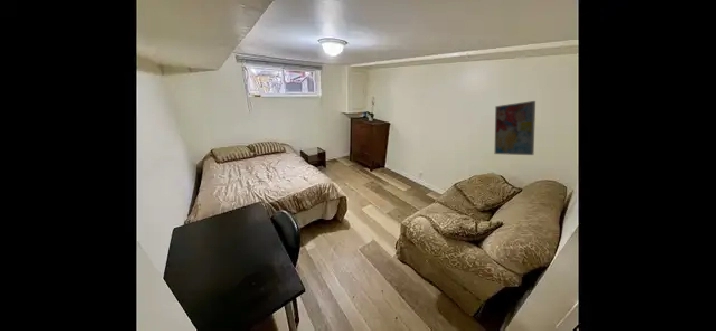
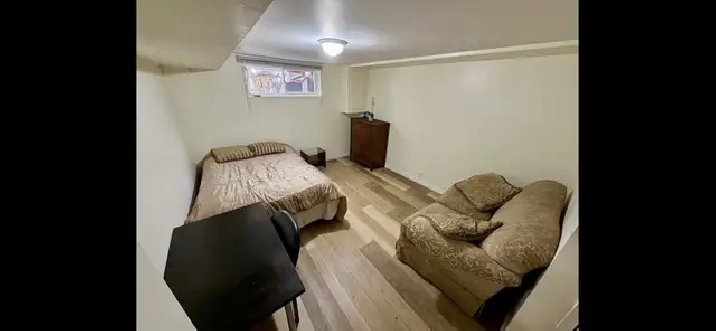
- wall art (513, 129)
